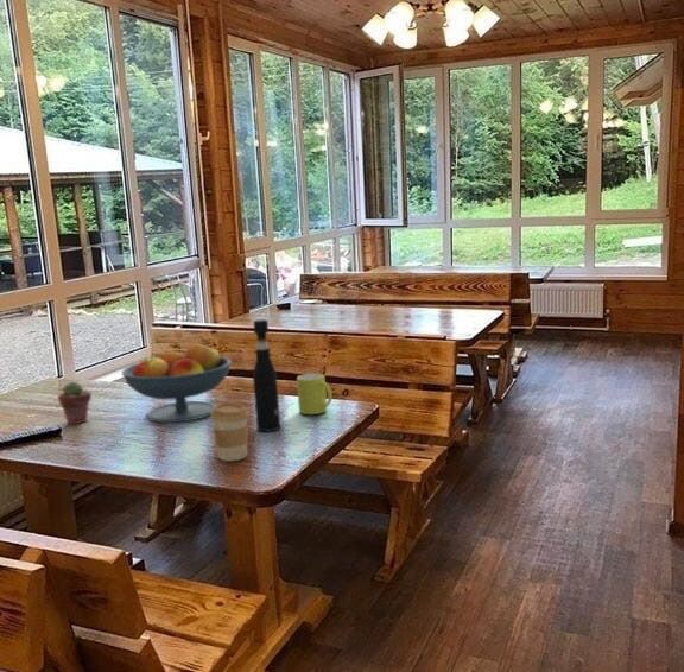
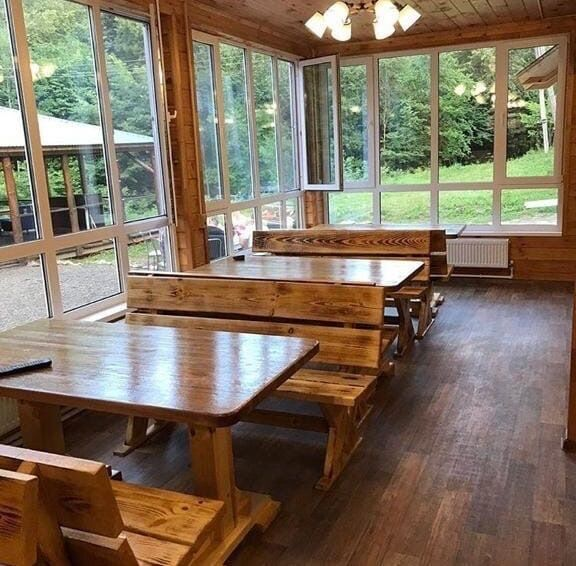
- pepper grinder (264, 375)
- potted succulent (75, 401)
- mug (316, 394)
- coffee cup (230, 431)
- fruit bowl (178, 380)
